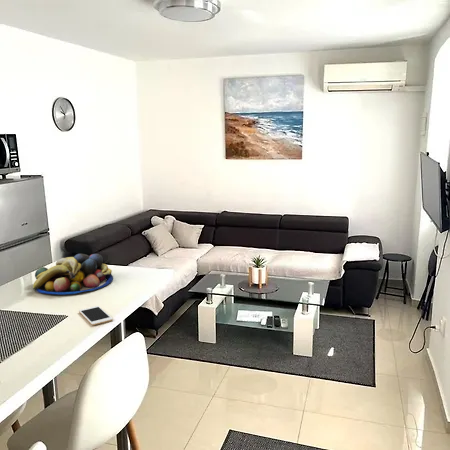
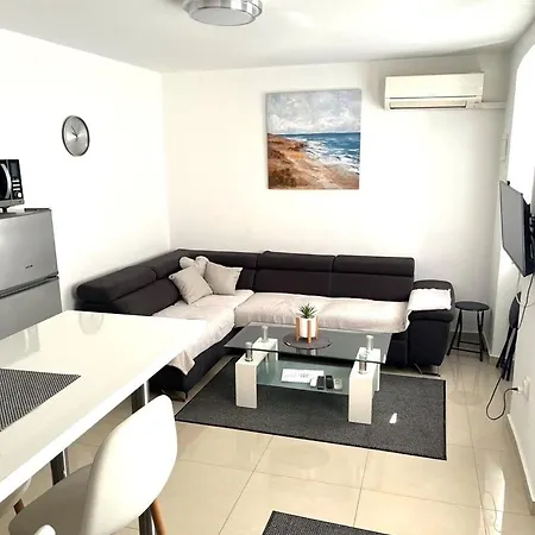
- cell phone (95, 315)
- fruit bowl (73, 269)
